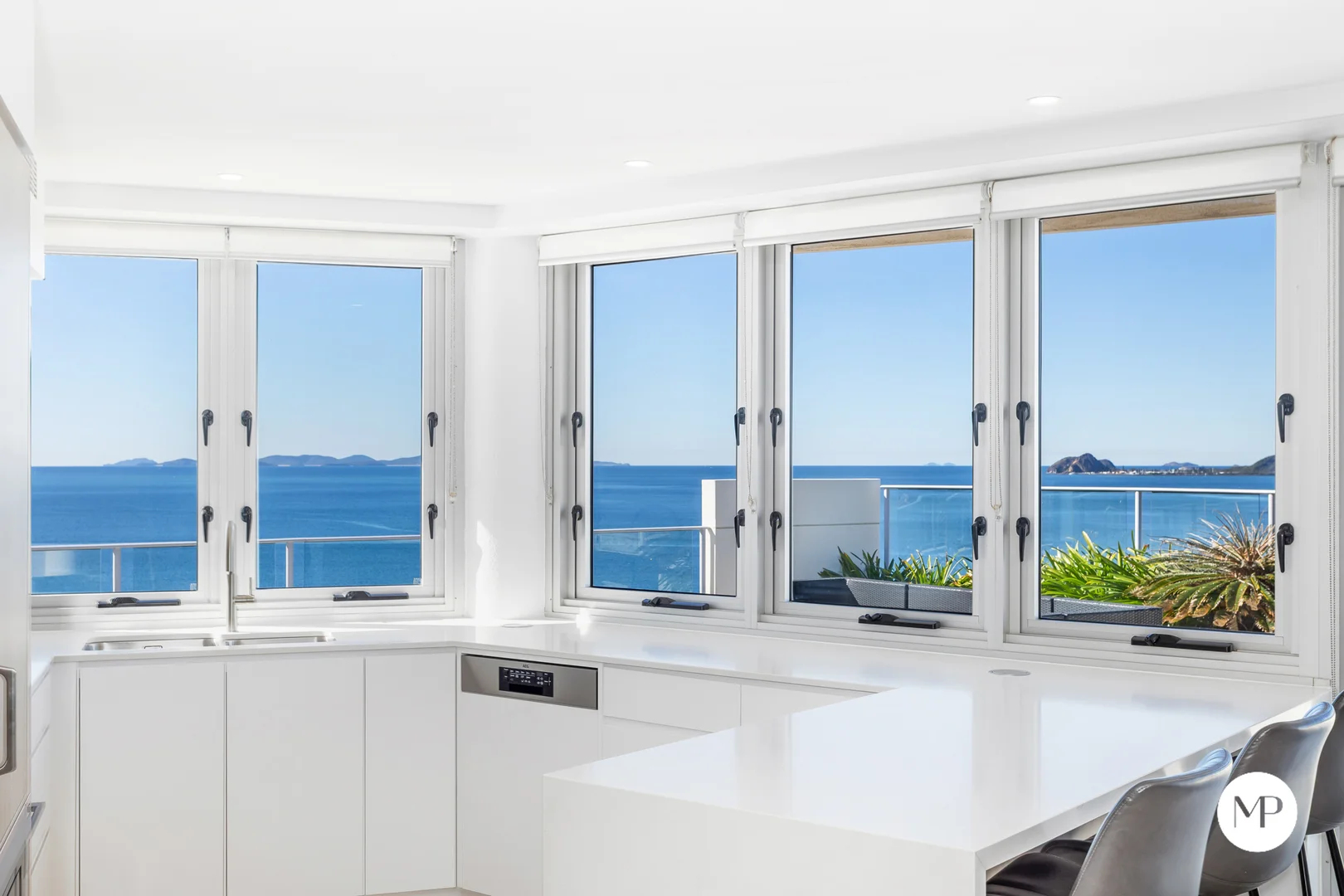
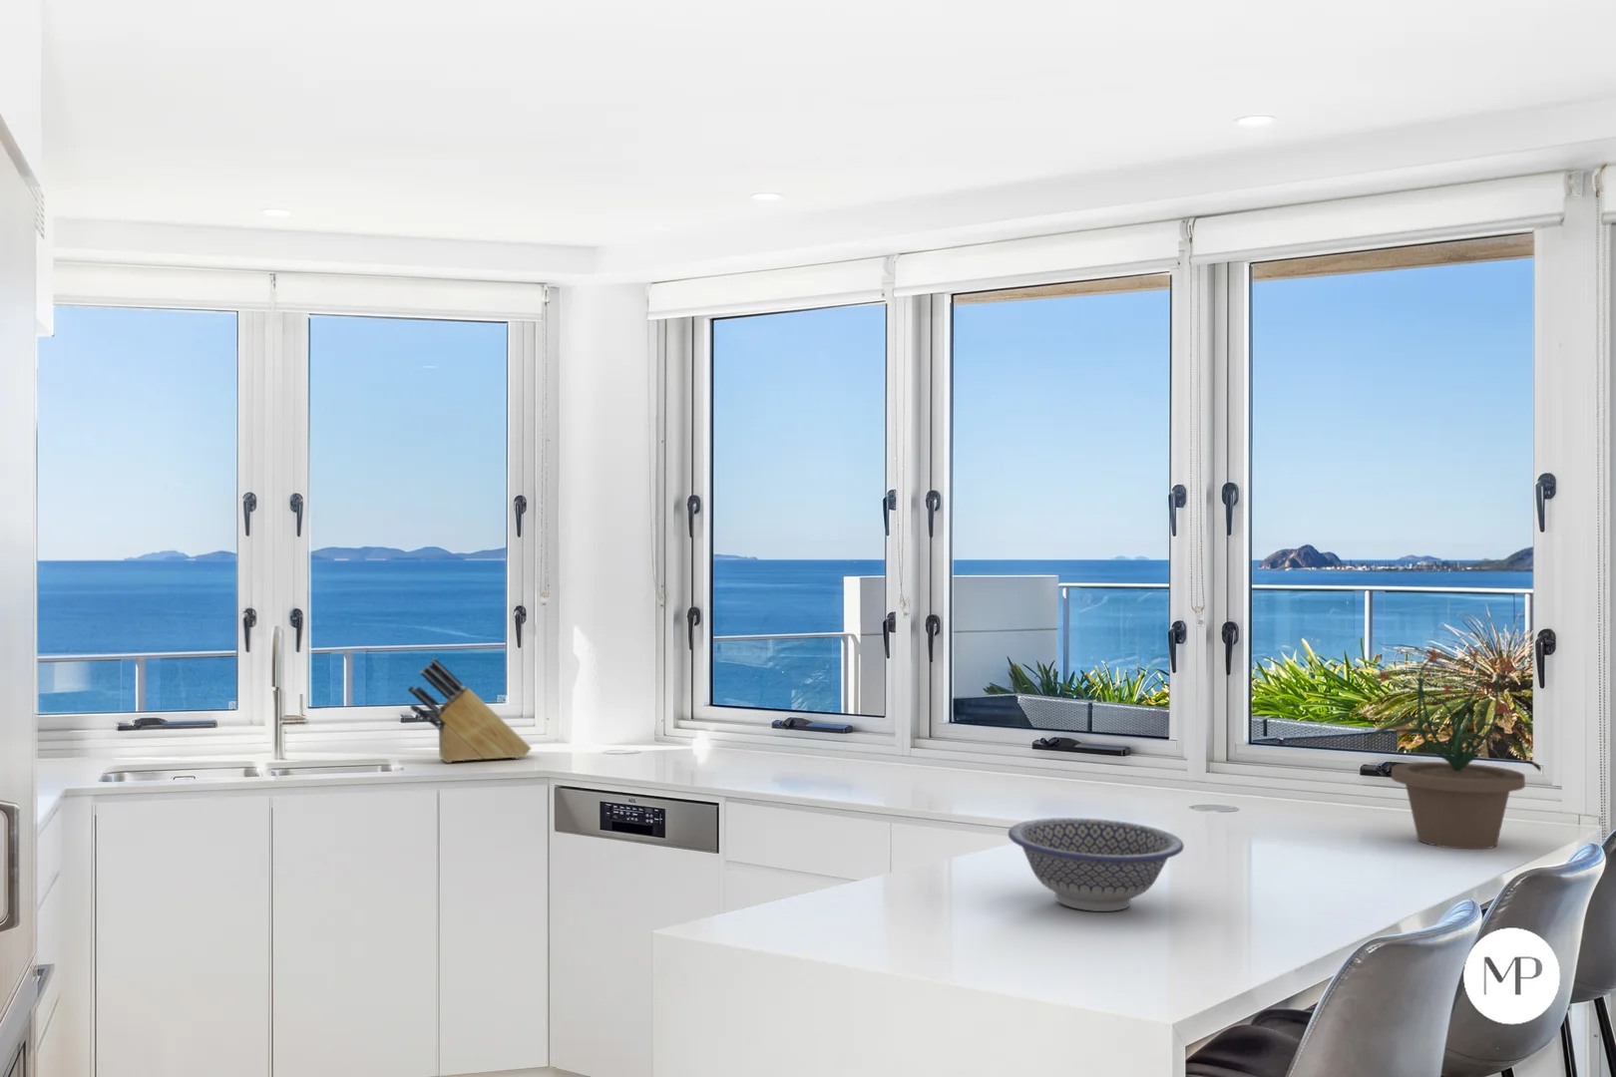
+ knife block (469, 708)
+ potted plant (1456, 743)
+ bowl (1094, 868)
